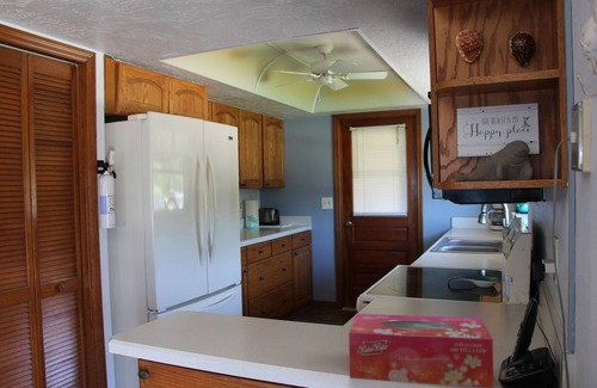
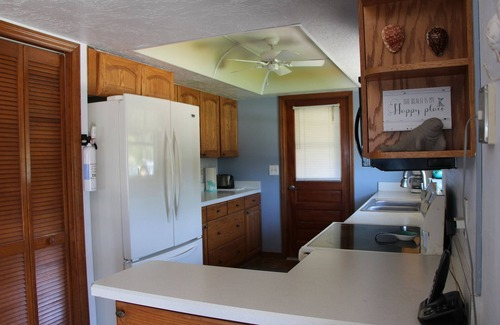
- tissue box (418, 346)
